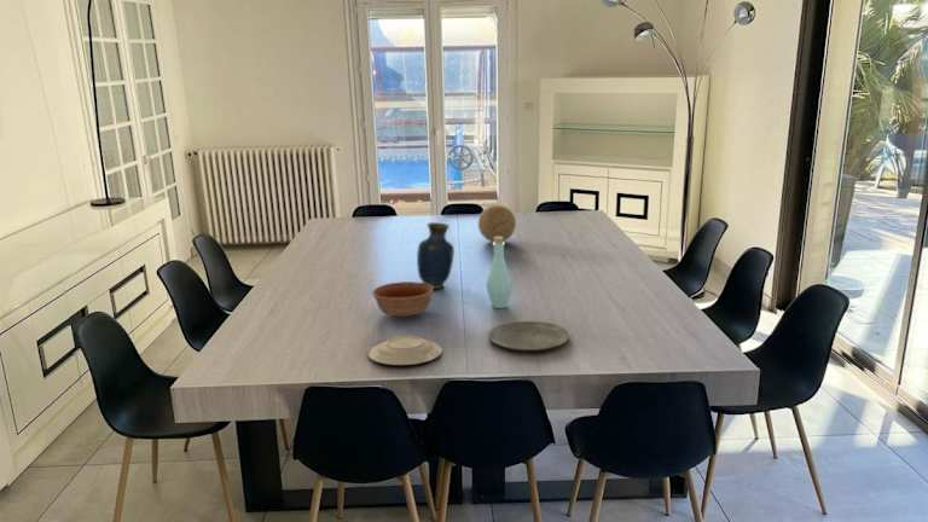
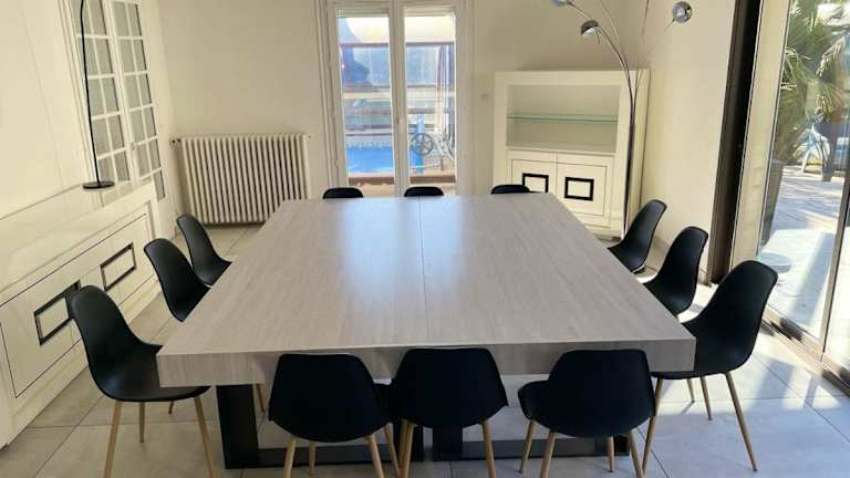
- bowl (402, 301)
- plate (405, 347)
- bottle (499, 272)
- decorative ball (497, 224)
- plate (528, 336)
- vase (435, 255)
